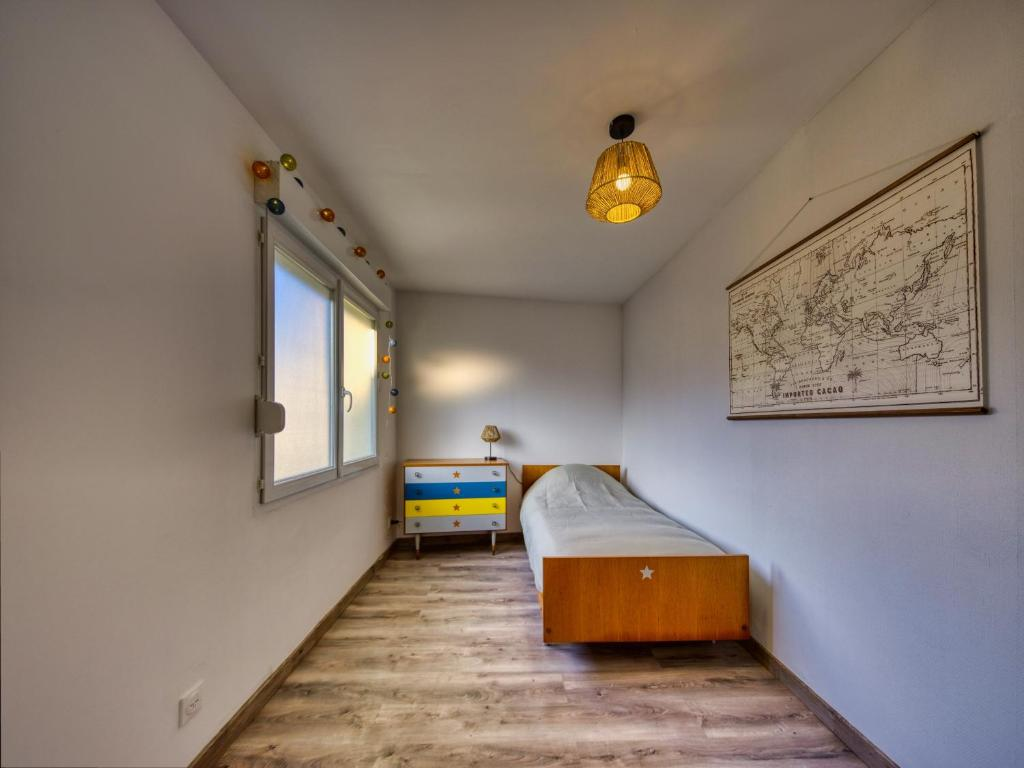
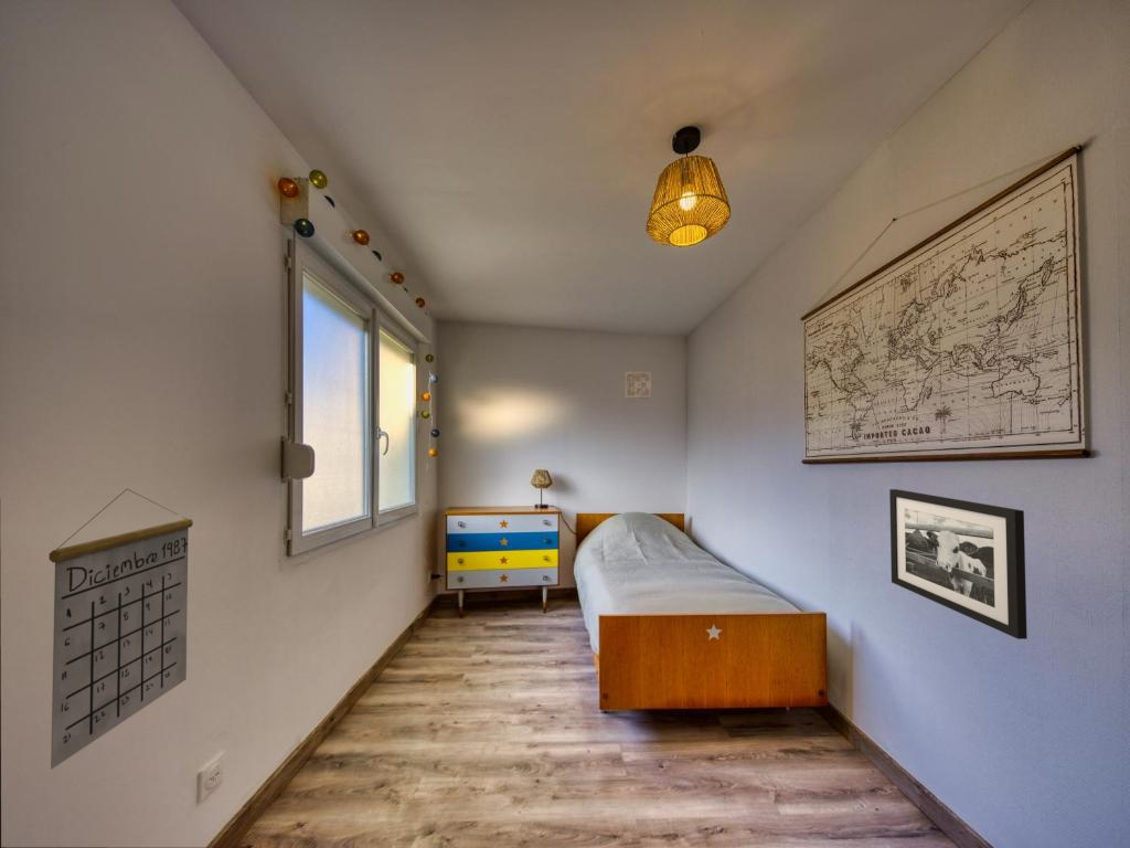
+ picture frame (947, 552)
+ calendar (130, 602)
+ wall ornament (638, 385)
